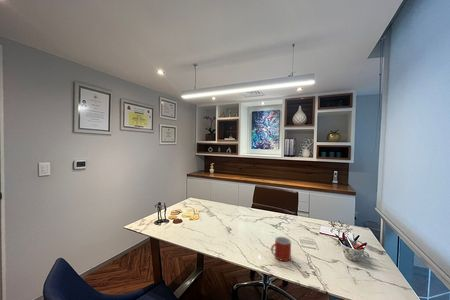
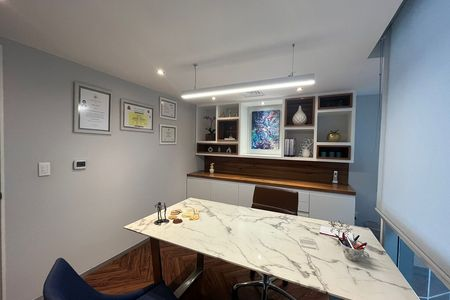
- mug (280, 249)
